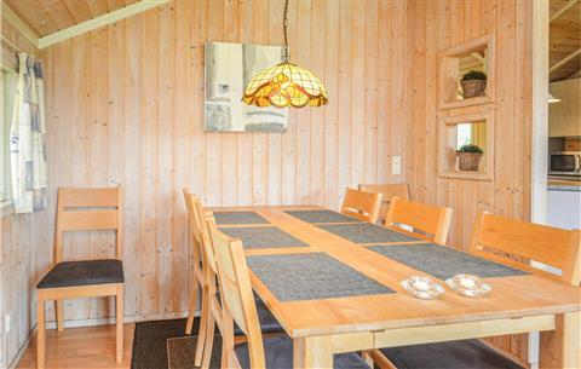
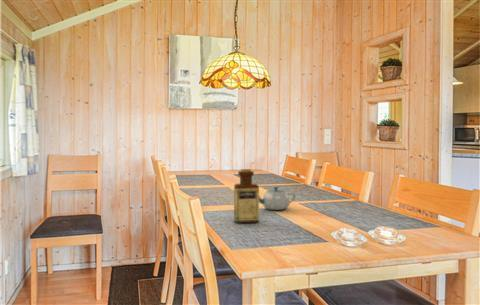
+ chinaware (274, 197)
+ bottle (246, 195)
